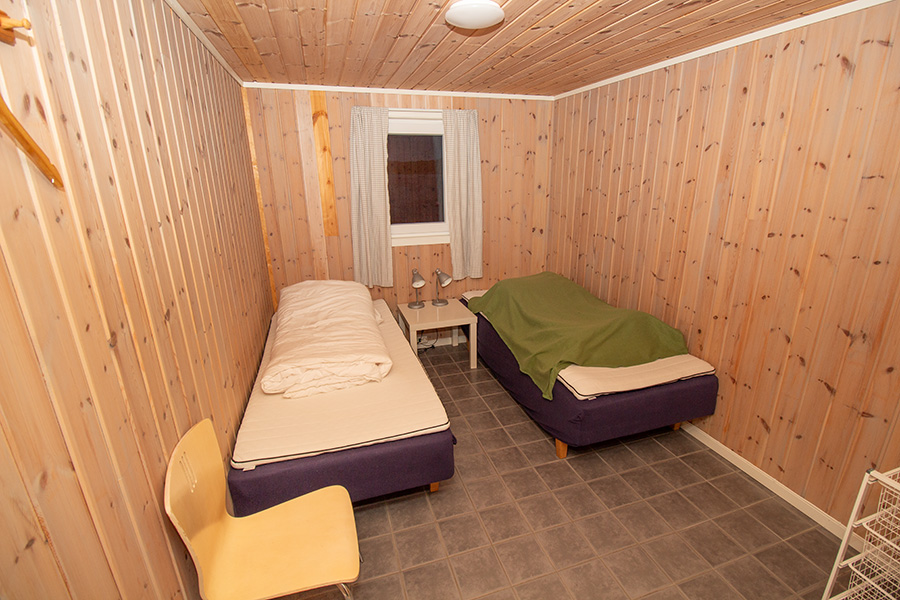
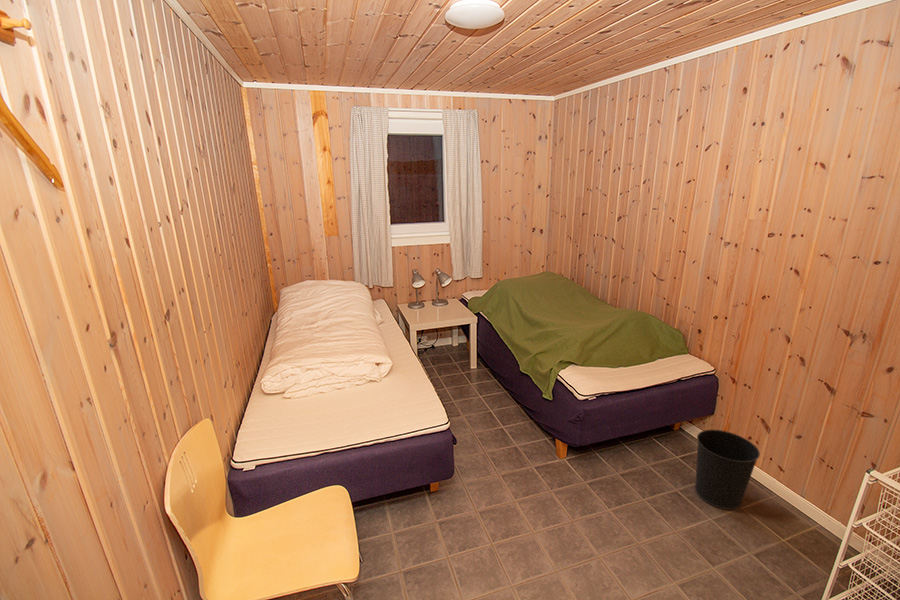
+ wastebasket (722, 470)
